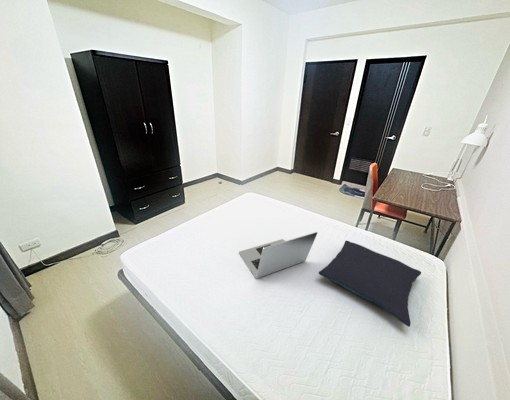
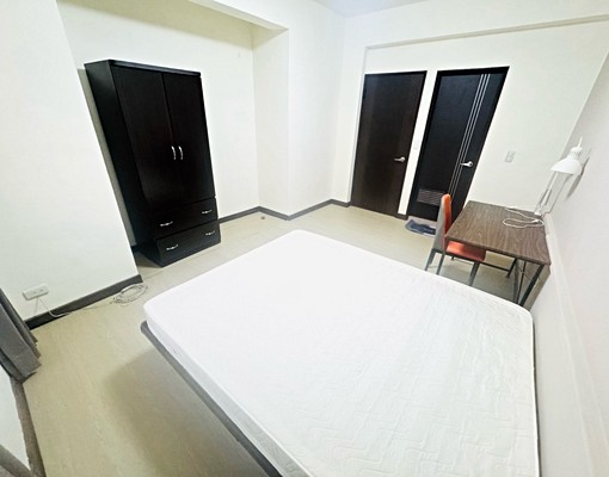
- pillow (370, 273)
- laptop (274, 243)
